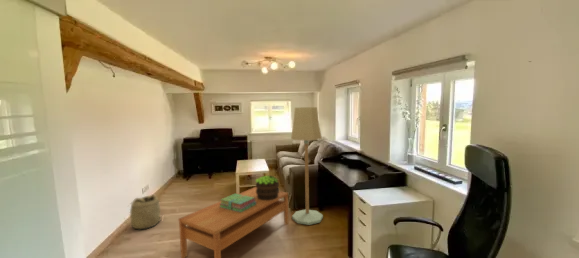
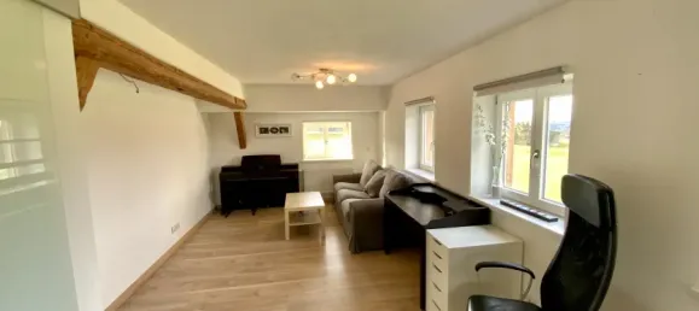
- stack of books (237, 201)
- basket (144, 210)
- potted plant (267, 186)
- coffee table (240, 221)
- floor lamp (306, 163)
